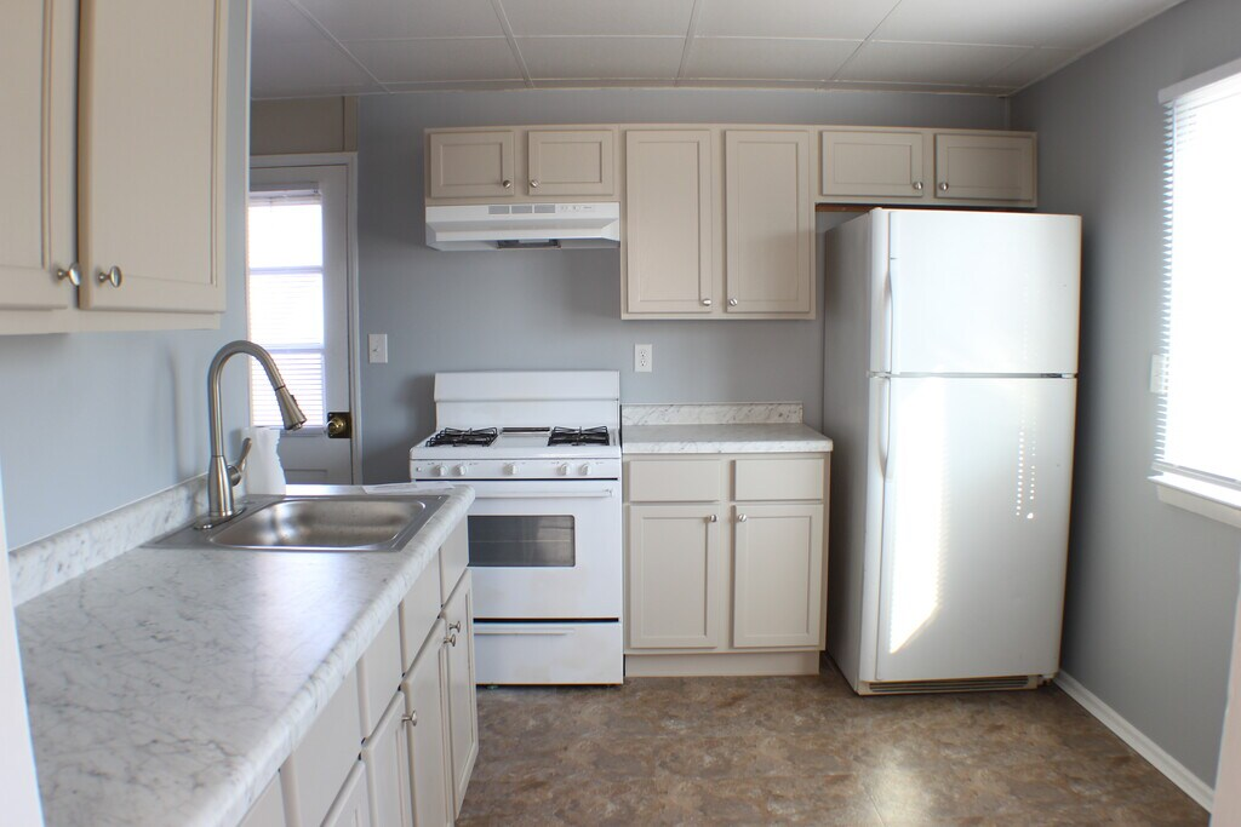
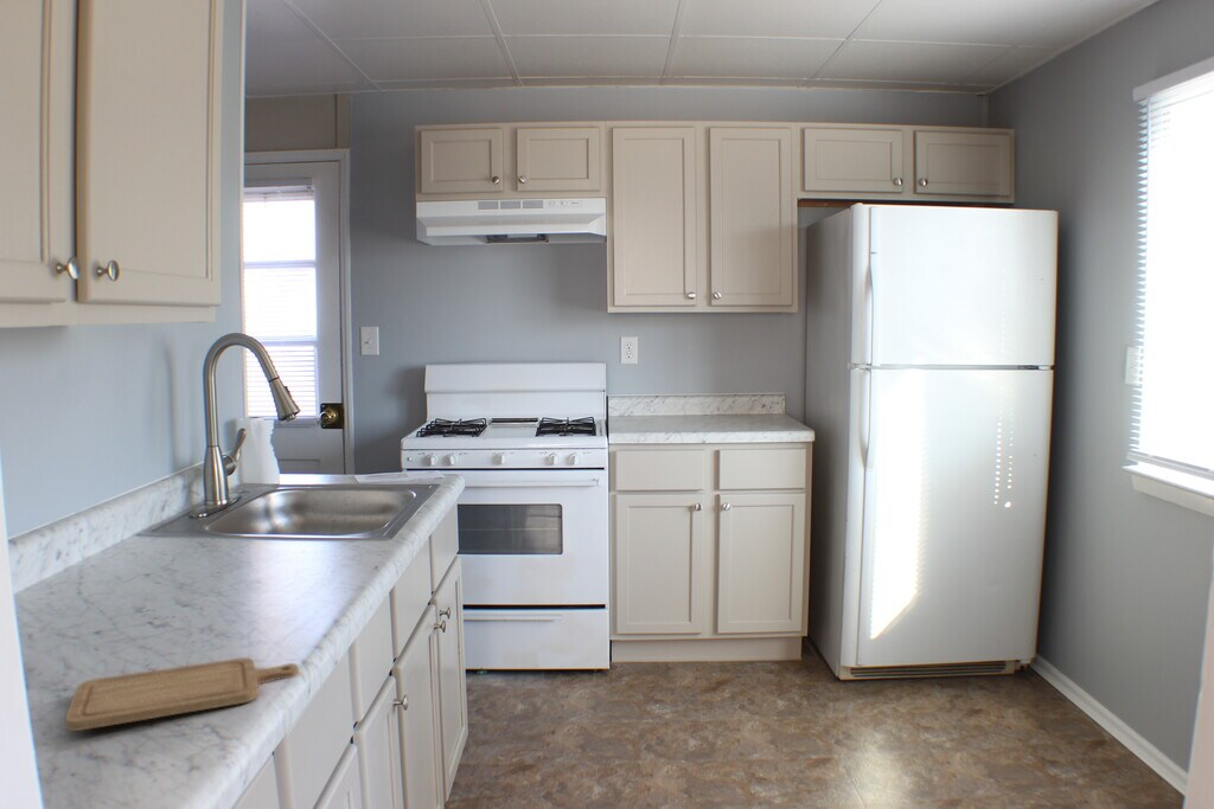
+ chopping board (191, 687)
